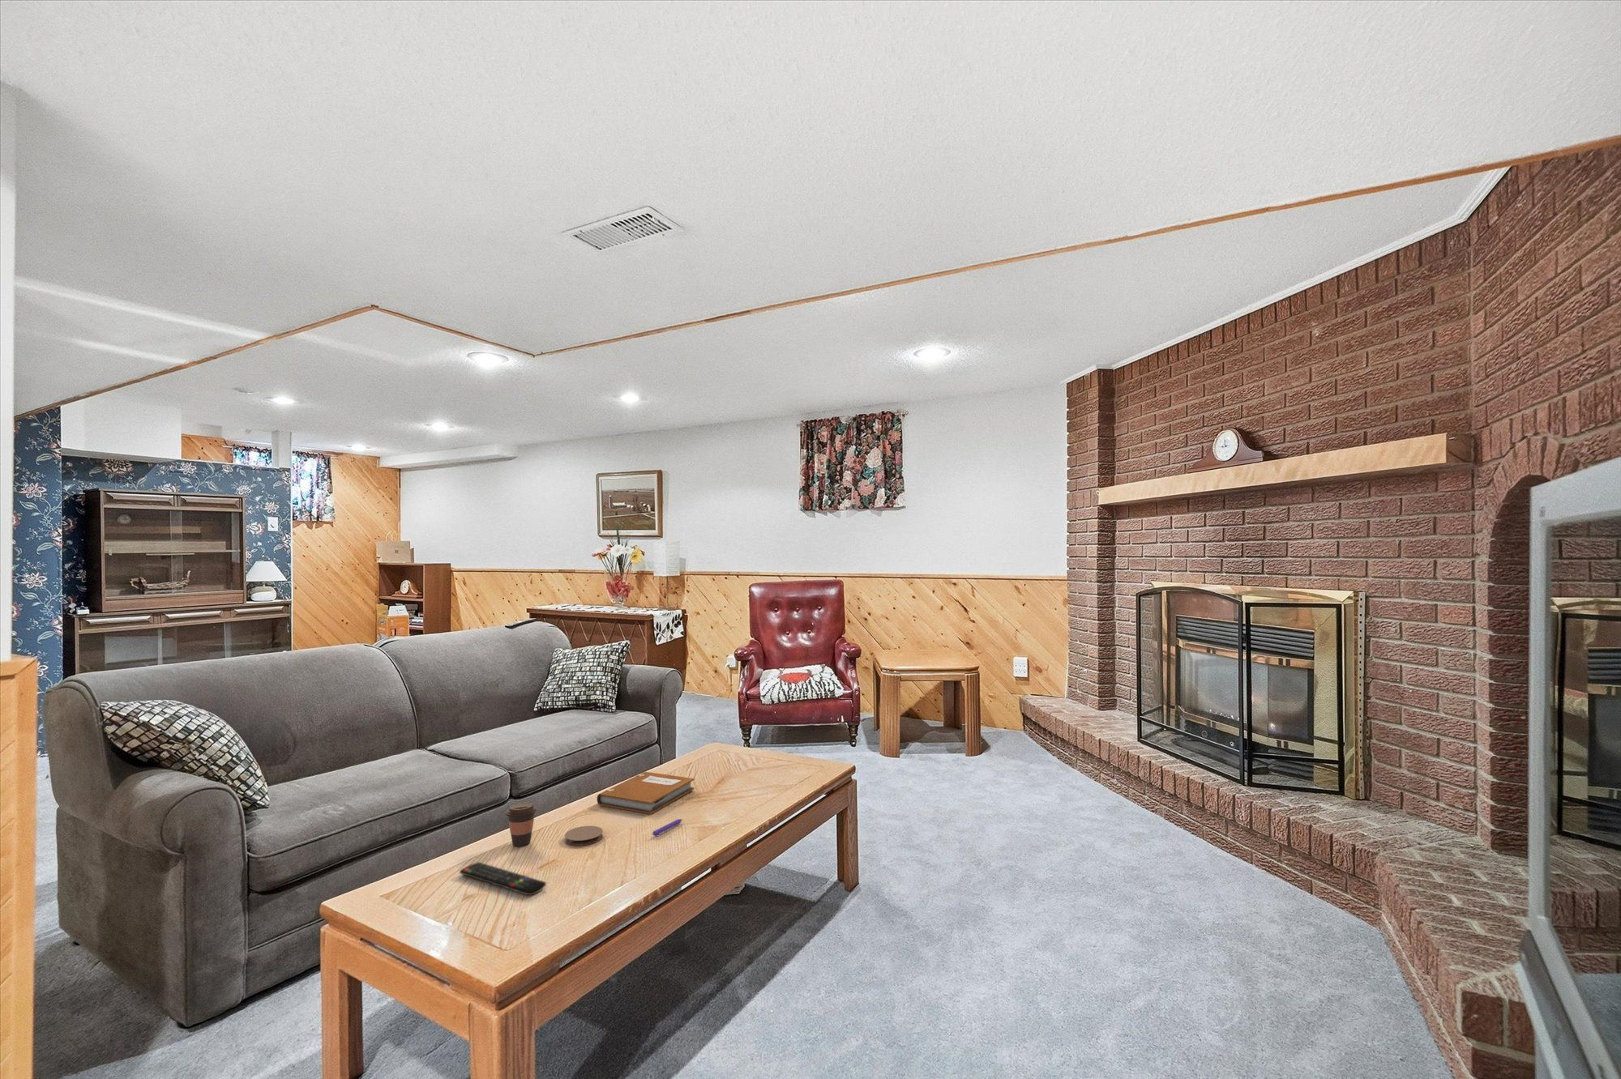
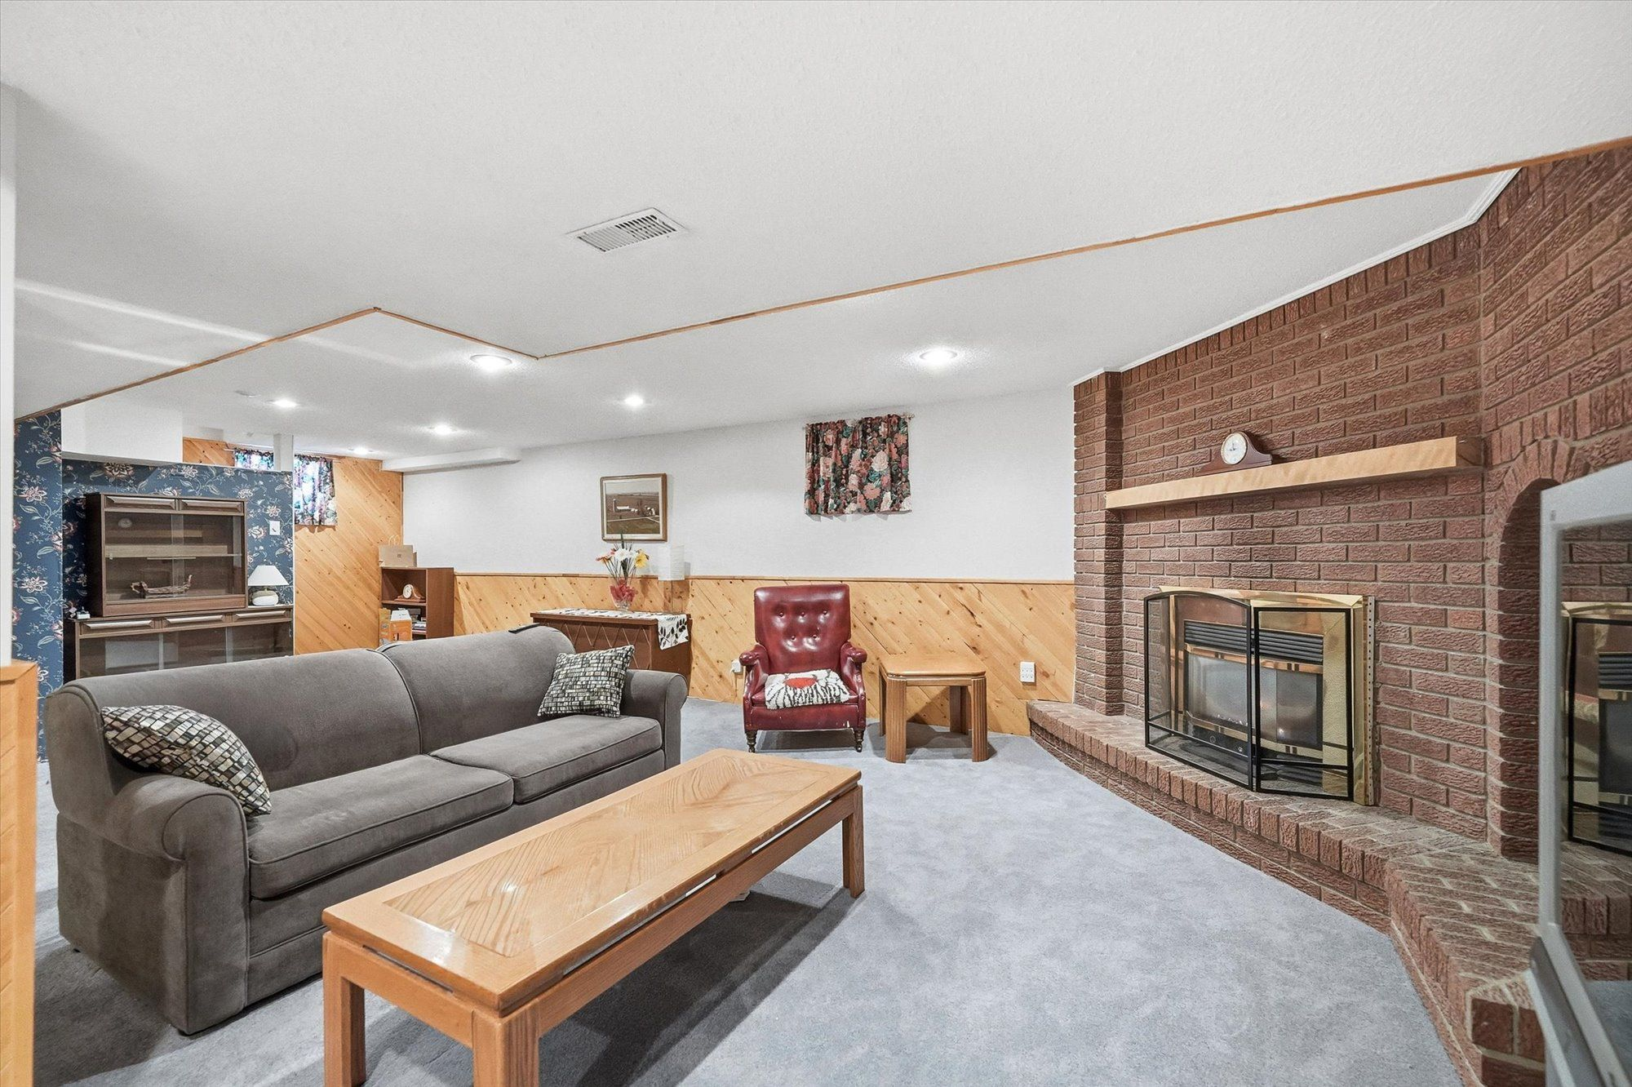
- coaster (584, 836)
- notebook (648, 791)
- remote control (501, 878)
- pen (668, 826)
- coffee cup (521, 824)
